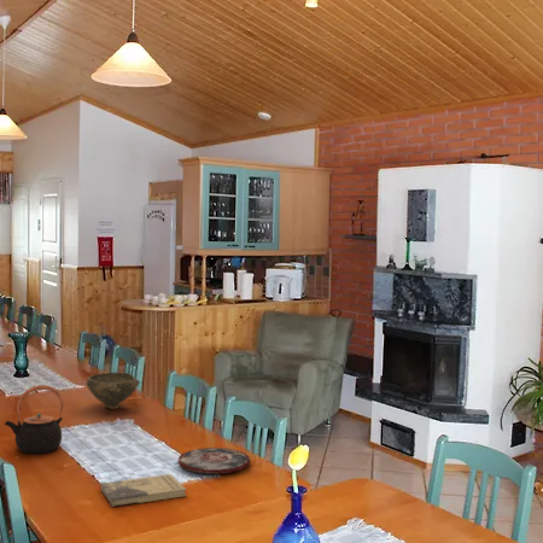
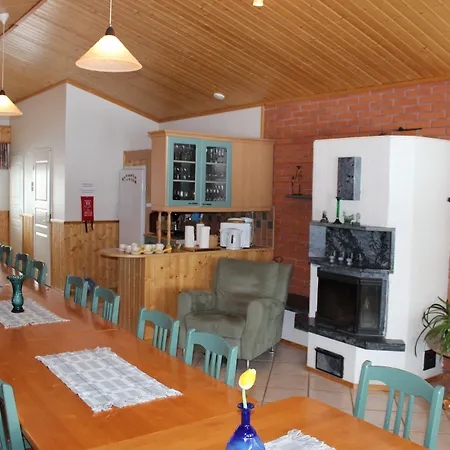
- bowl (112, 392)
- book (142, 489)
- plate (214, 460)
- teapot (34, 418)
